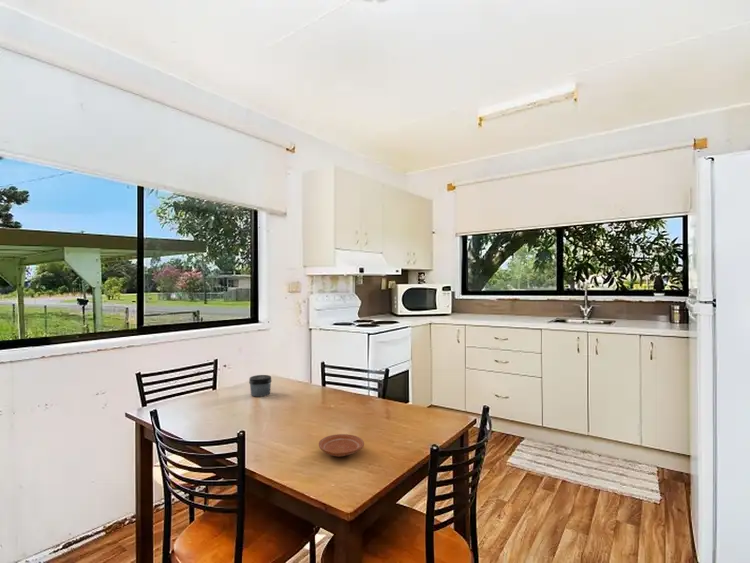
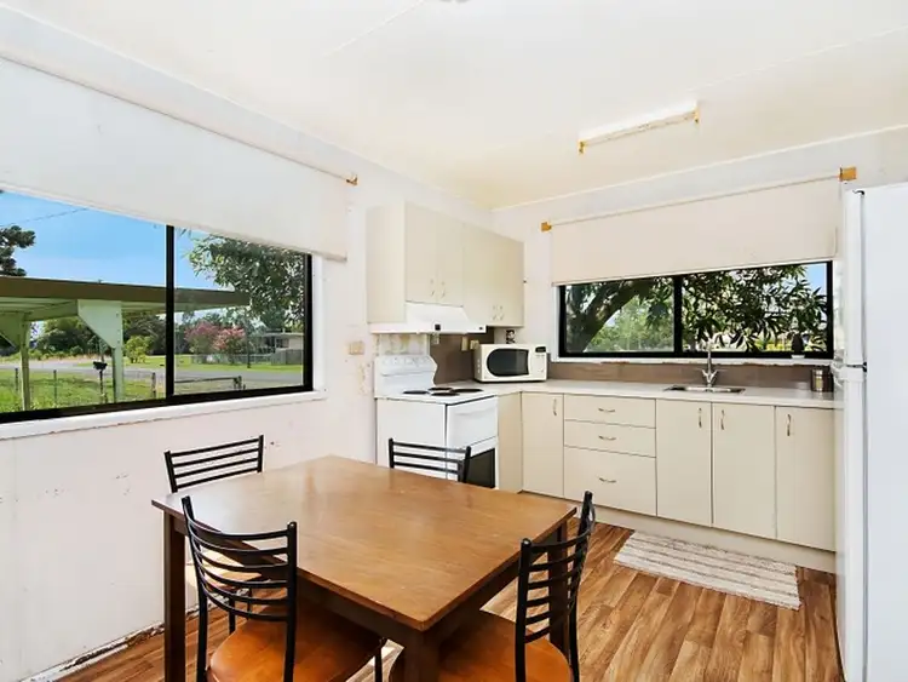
- jar (260, 385)
- plate (341, 447)
